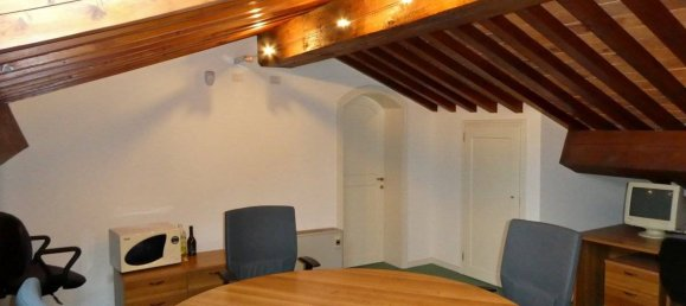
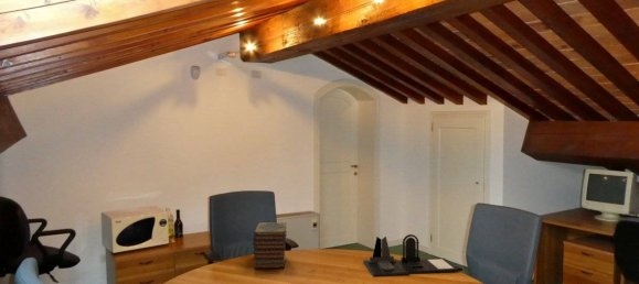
+ desk organizer (409, 252)
+ book stack (270, 244)
